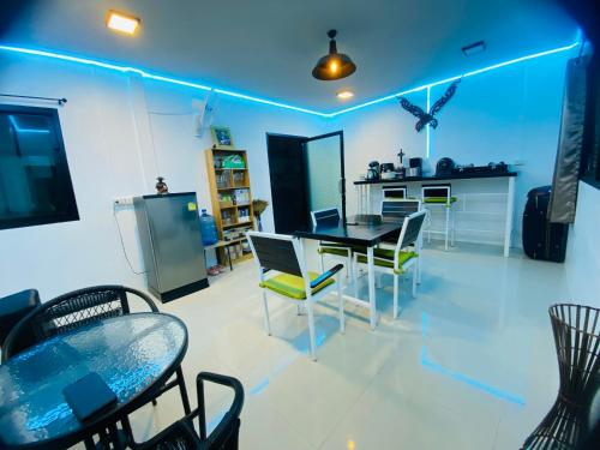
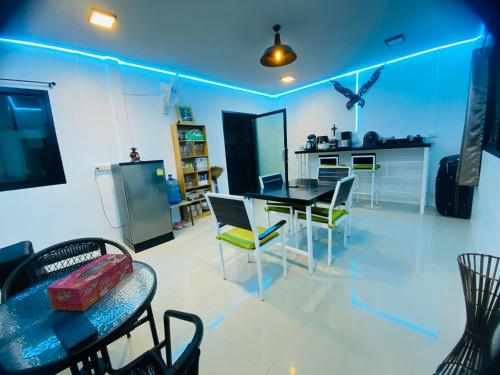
+ tissue box (96, 278)
